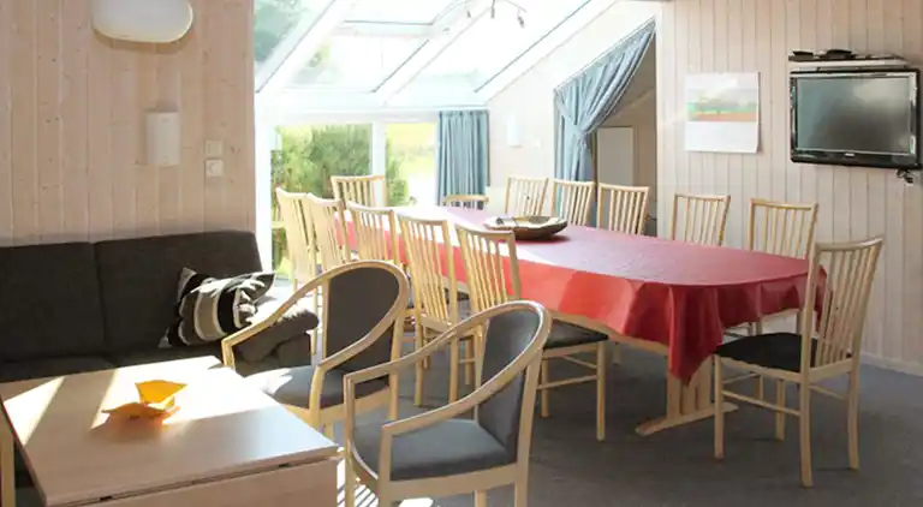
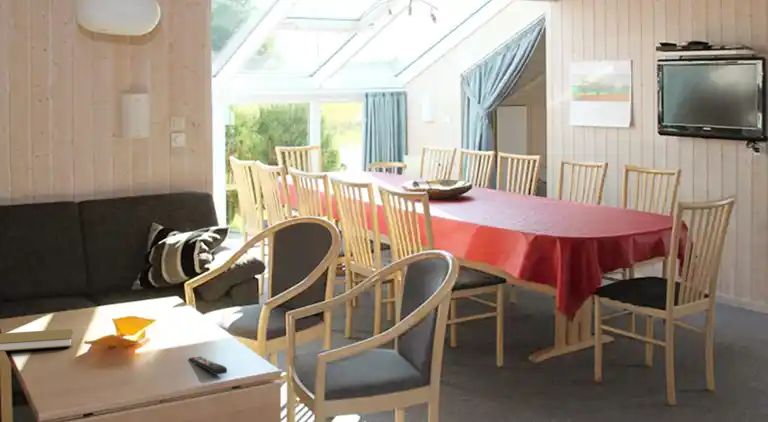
+ remote control (207, 364)
+ book (32, 339)
